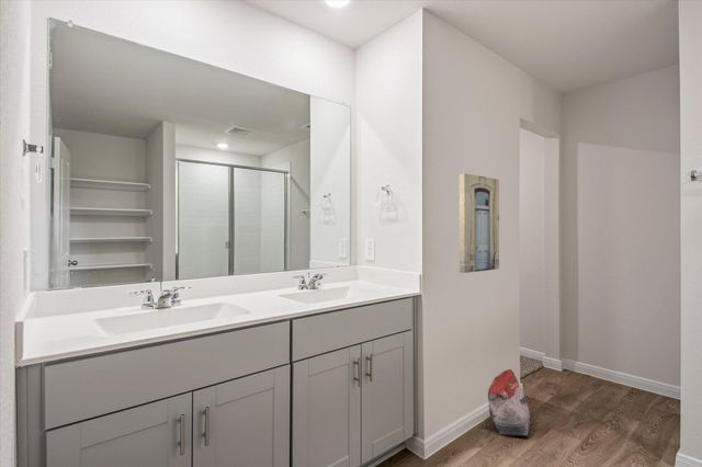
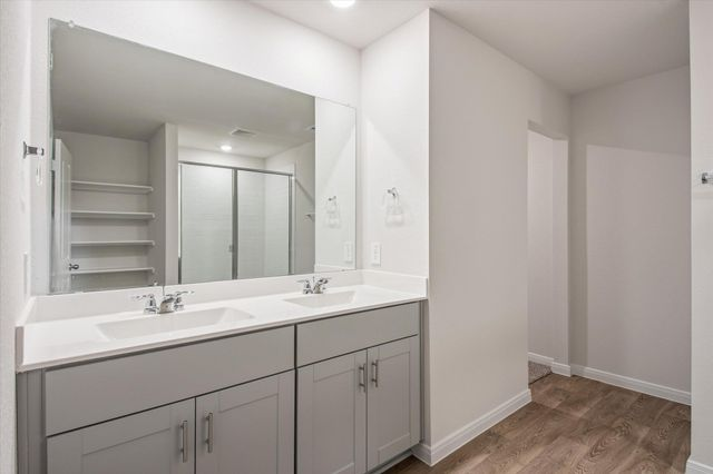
- wall art (479, 224)
- bag (510, 397)
